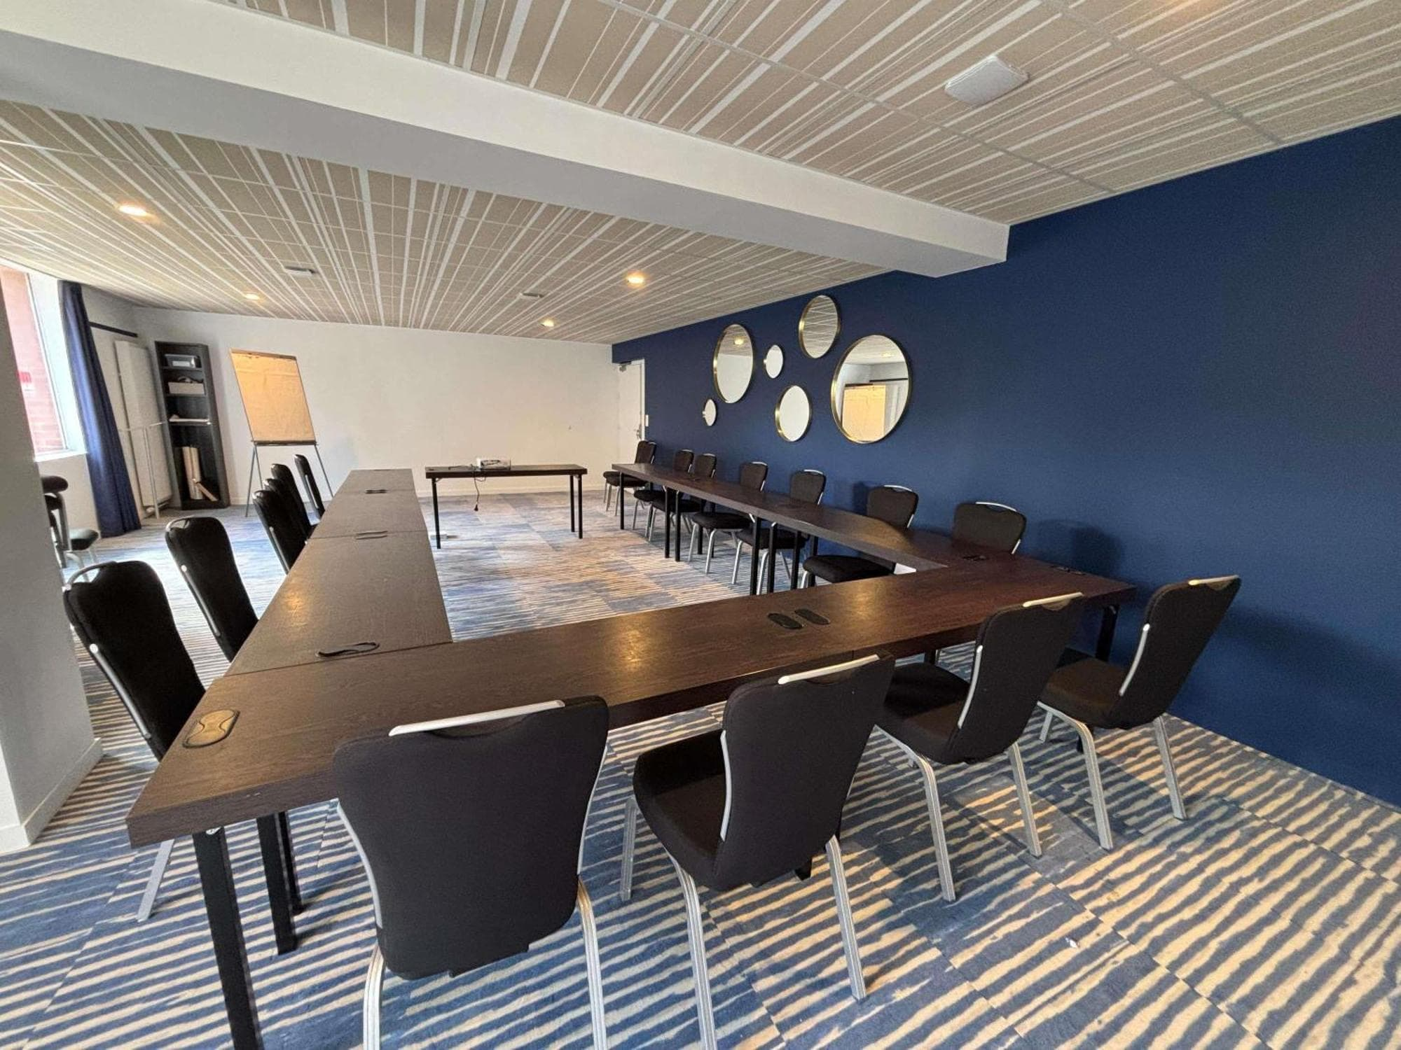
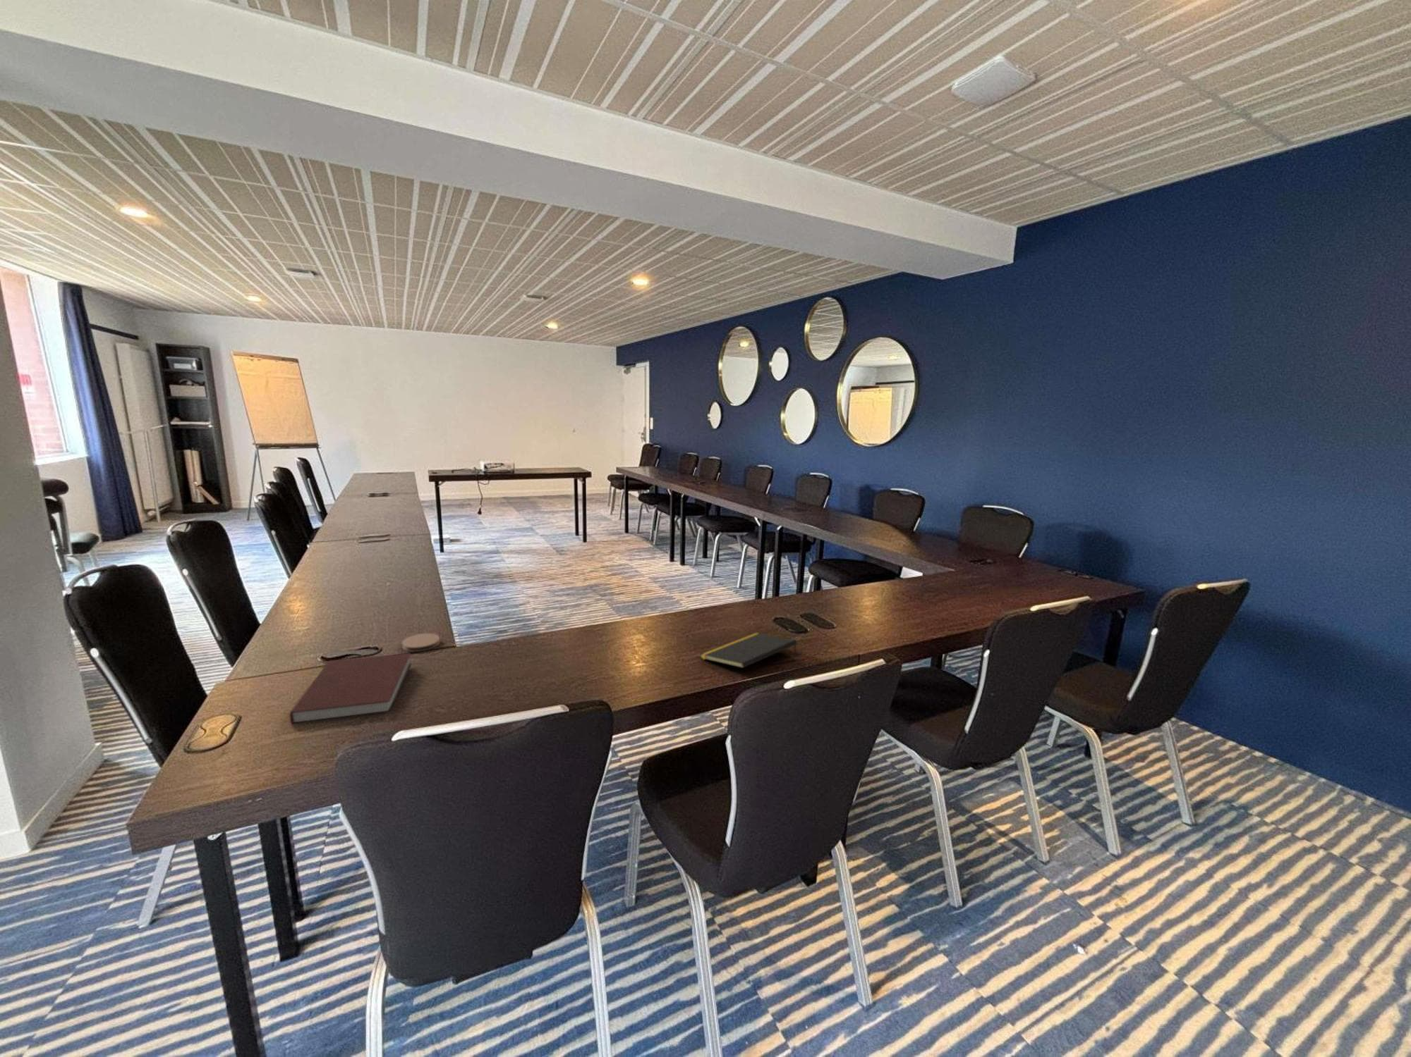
+ notepad (749, 648)
+ notebook (357, 685)
+ coaster (421, 642)
